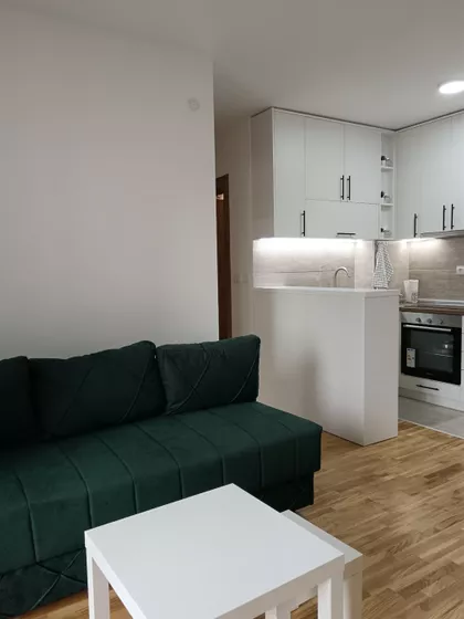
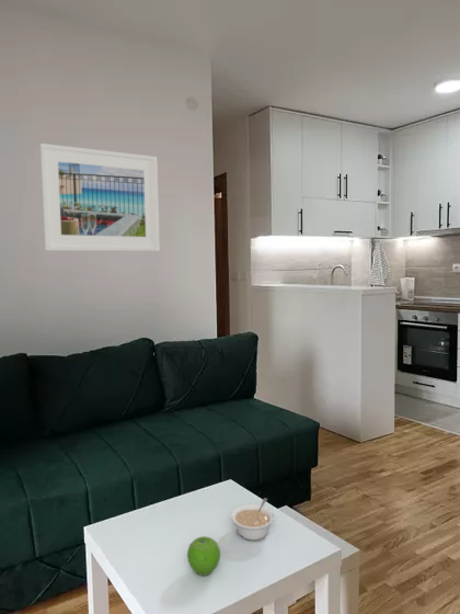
+ legume (252, 521)
+ fruit (204, 556)
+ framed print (103, 201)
